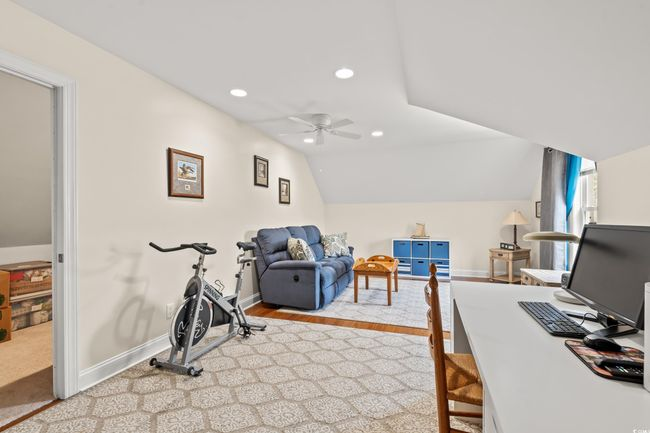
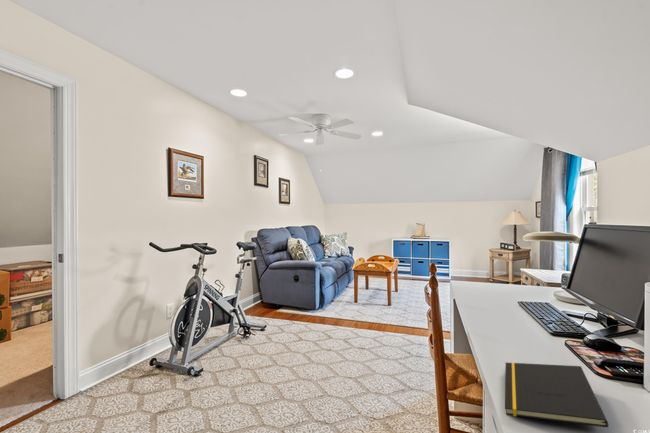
+ notepad (546, 388)
